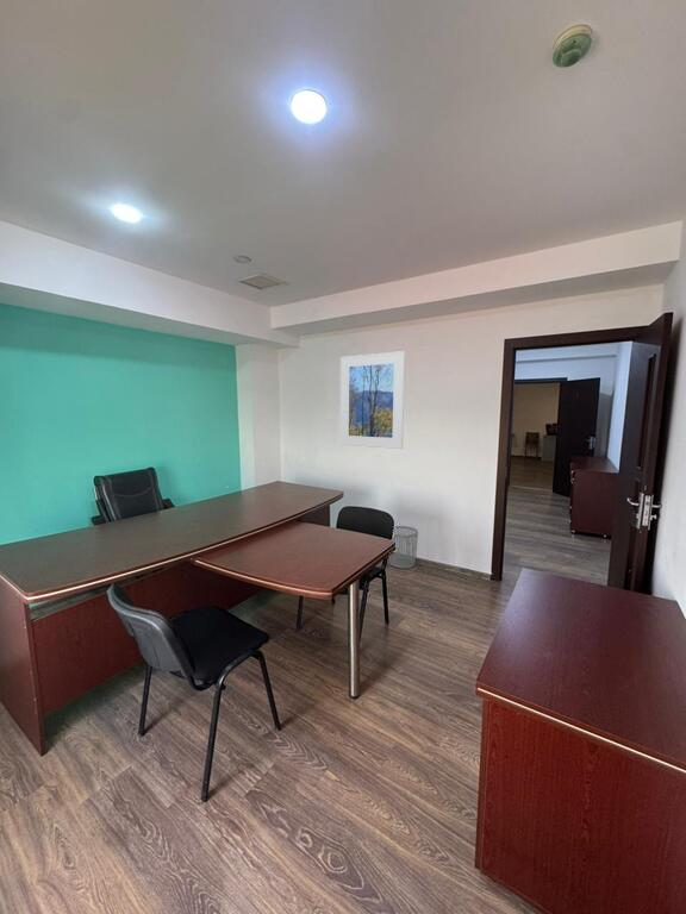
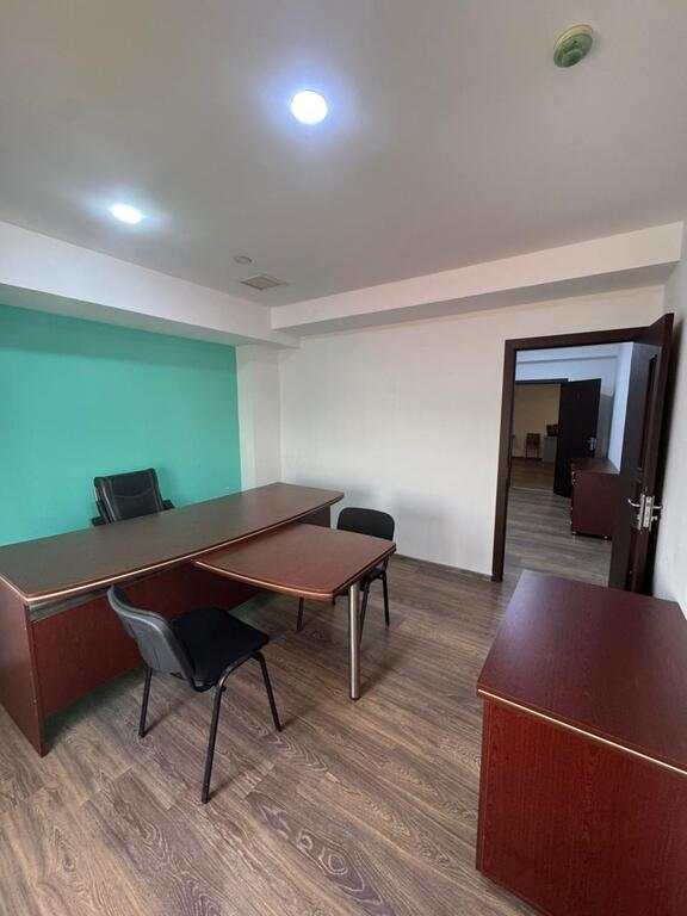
- waste bin (401, 546)
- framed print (370, 401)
